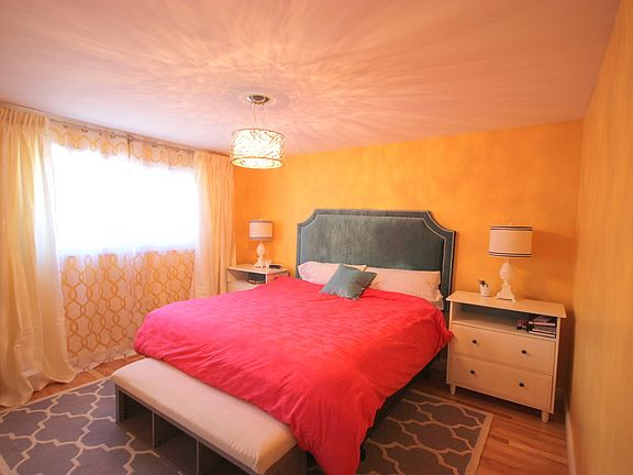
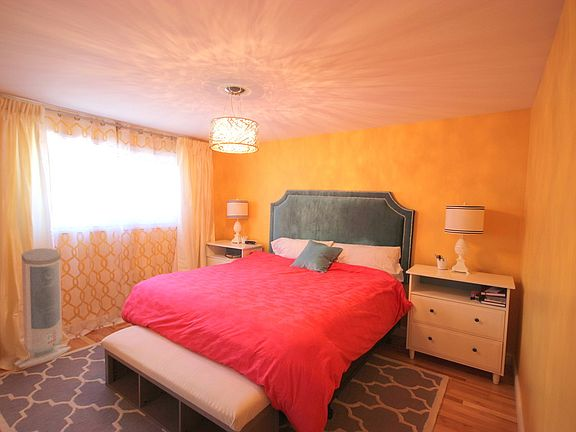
+ air purifier (42, 303)
